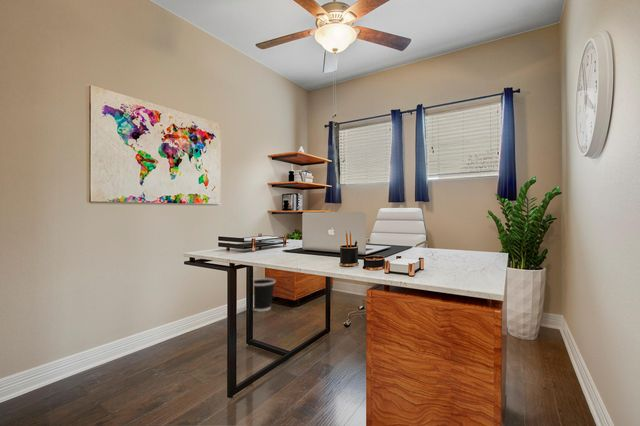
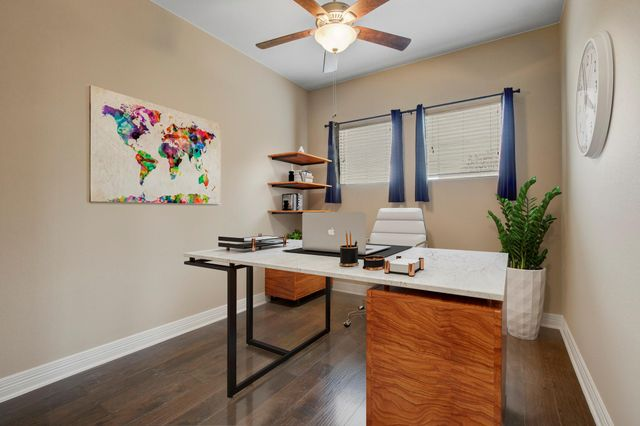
- wastebasket (261, 294)
